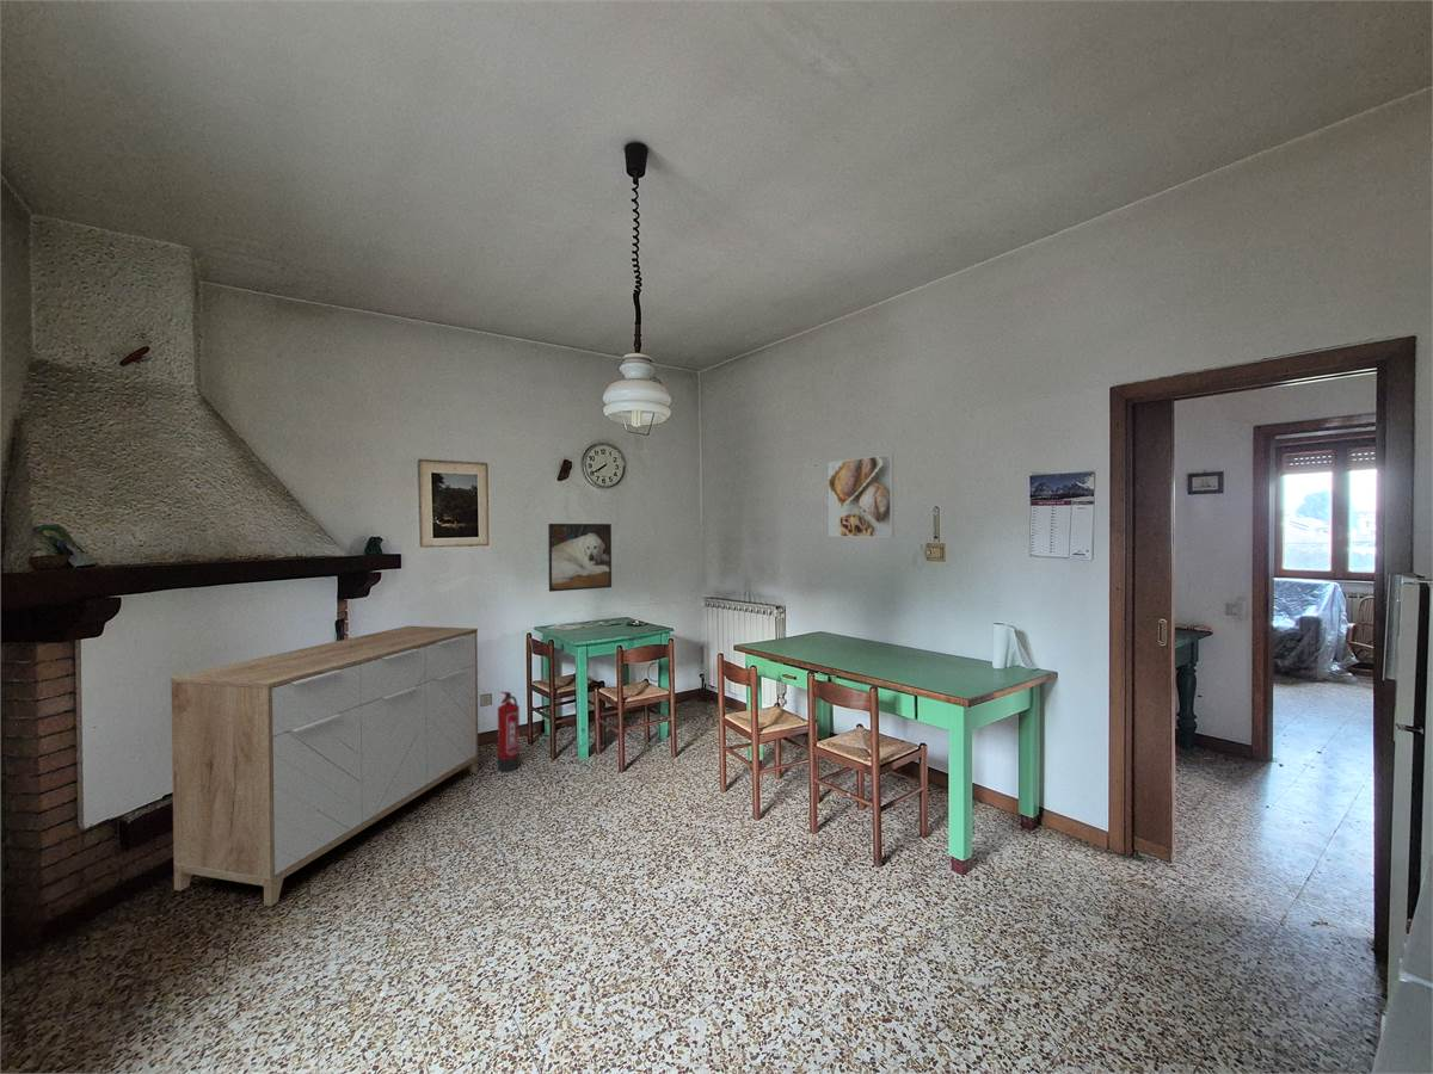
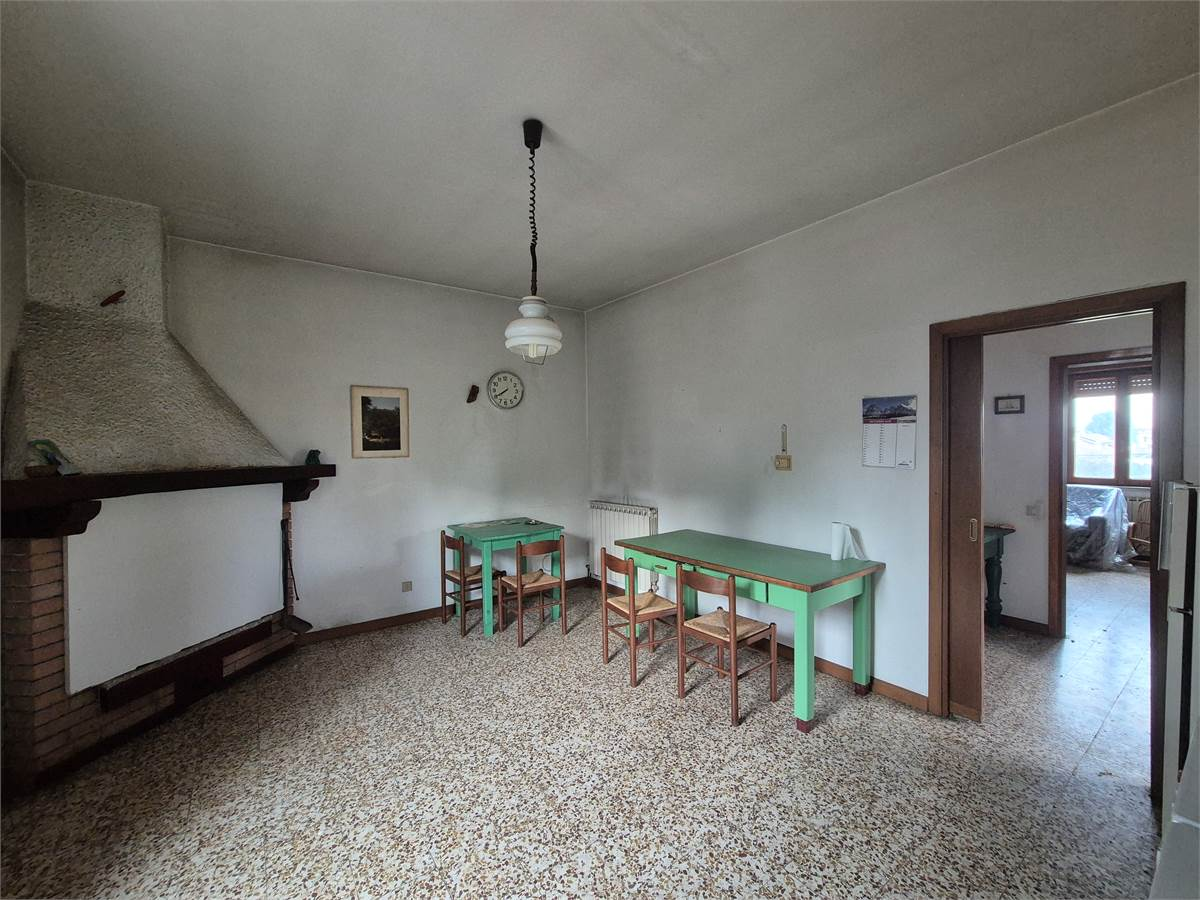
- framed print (859, 498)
- sideboard (357, 734)
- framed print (580, 556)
- fire extinguisher (510, 726)
